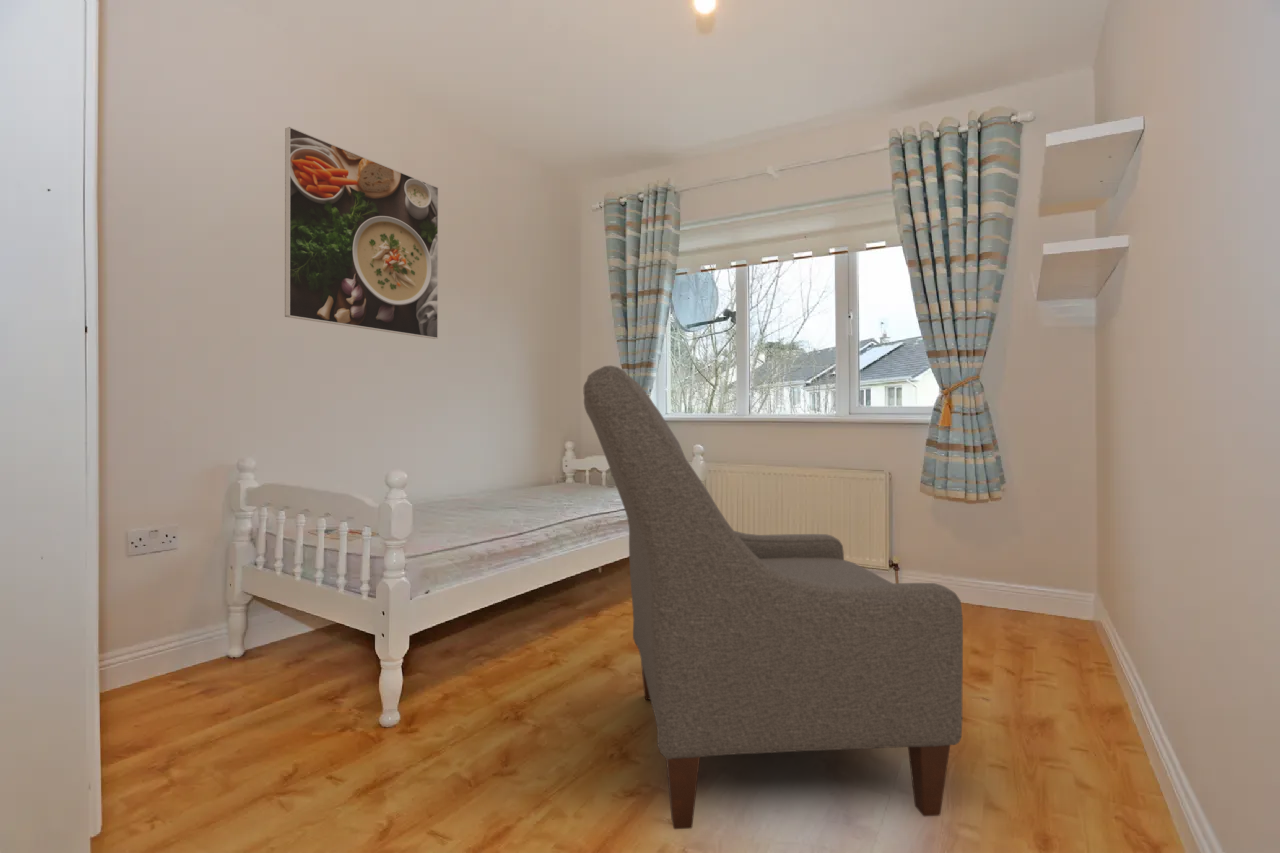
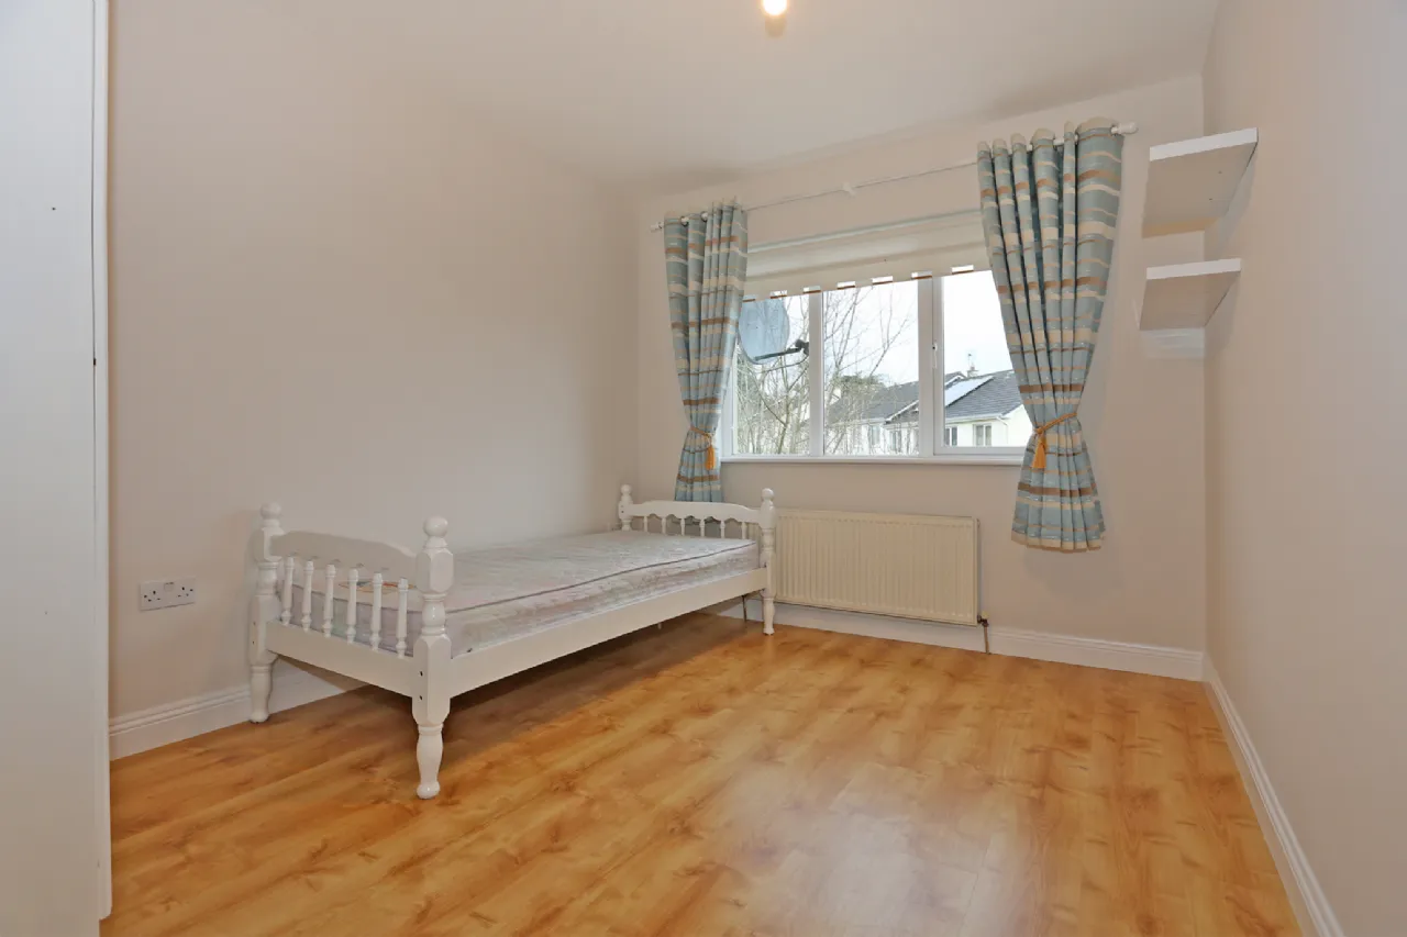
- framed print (370, 245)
- chair (741, 561)
